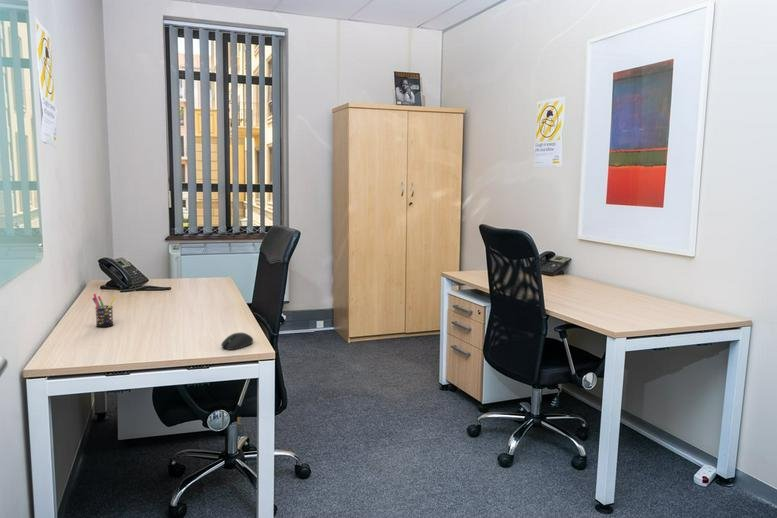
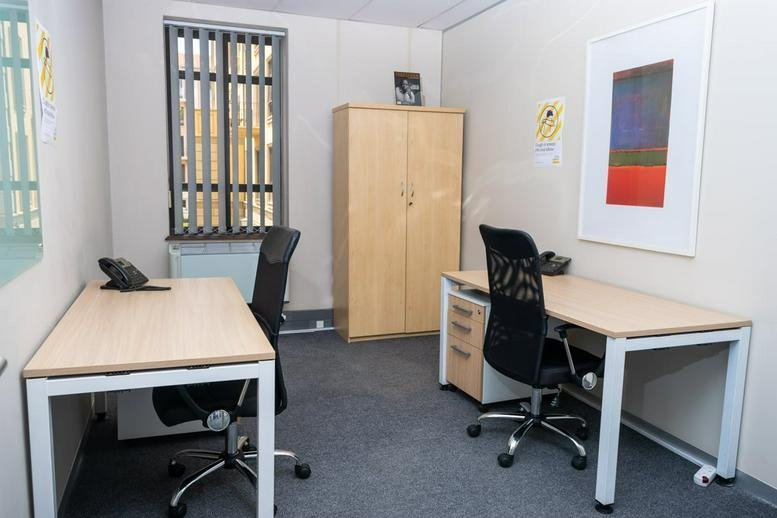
- computer mouse (237, 339)
- pen holder (102, 310)
